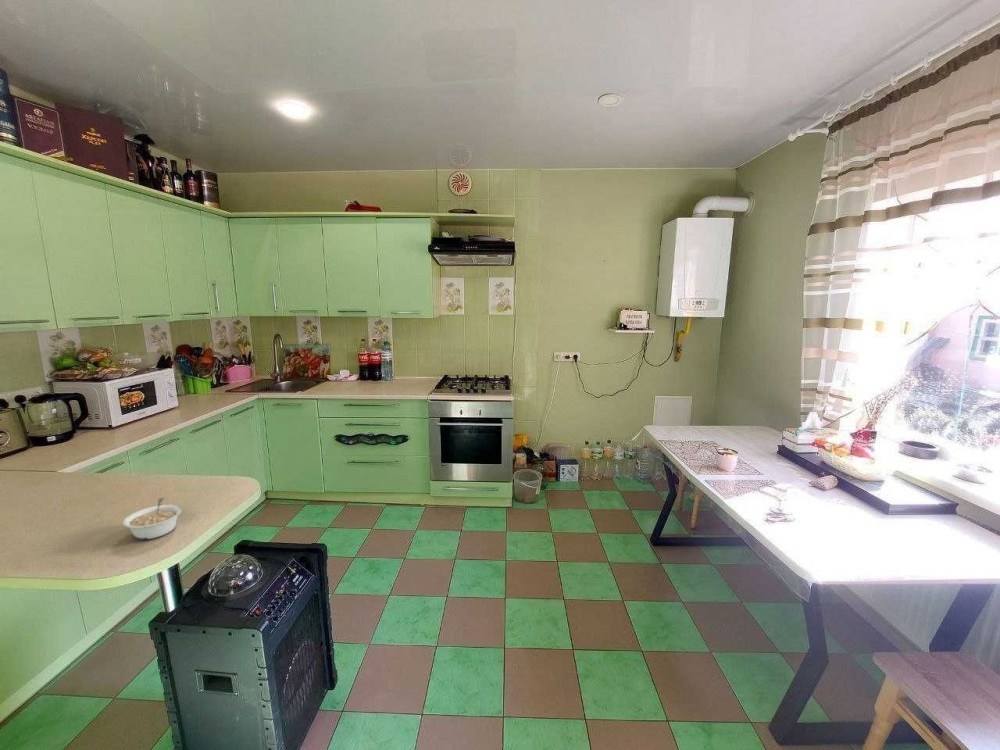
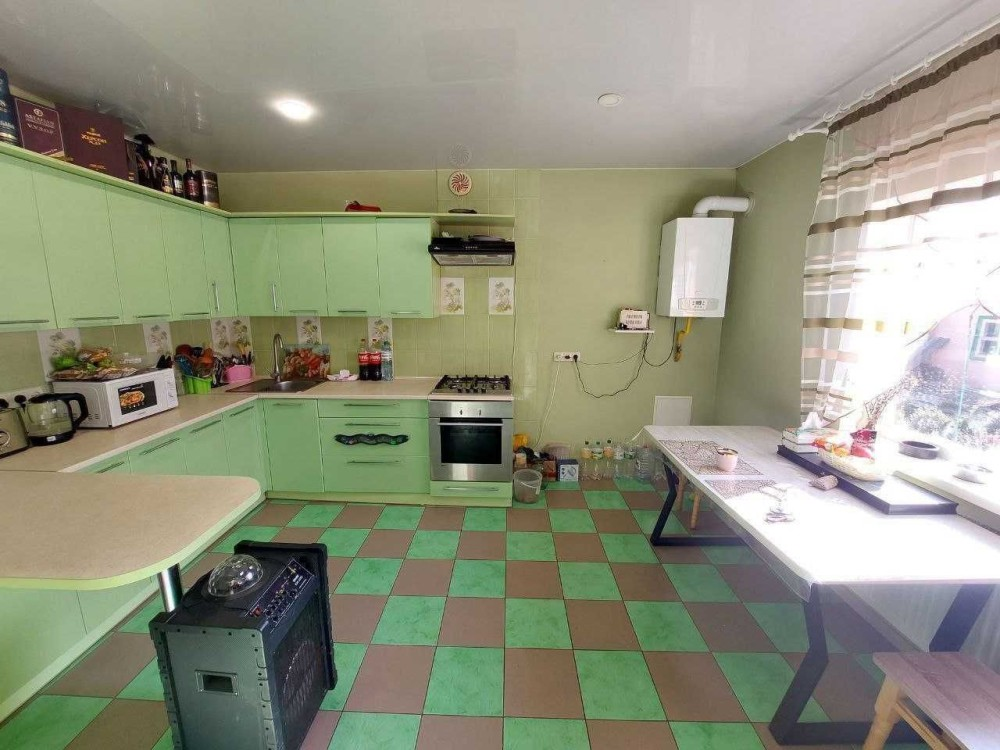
- legume (153, 521)
